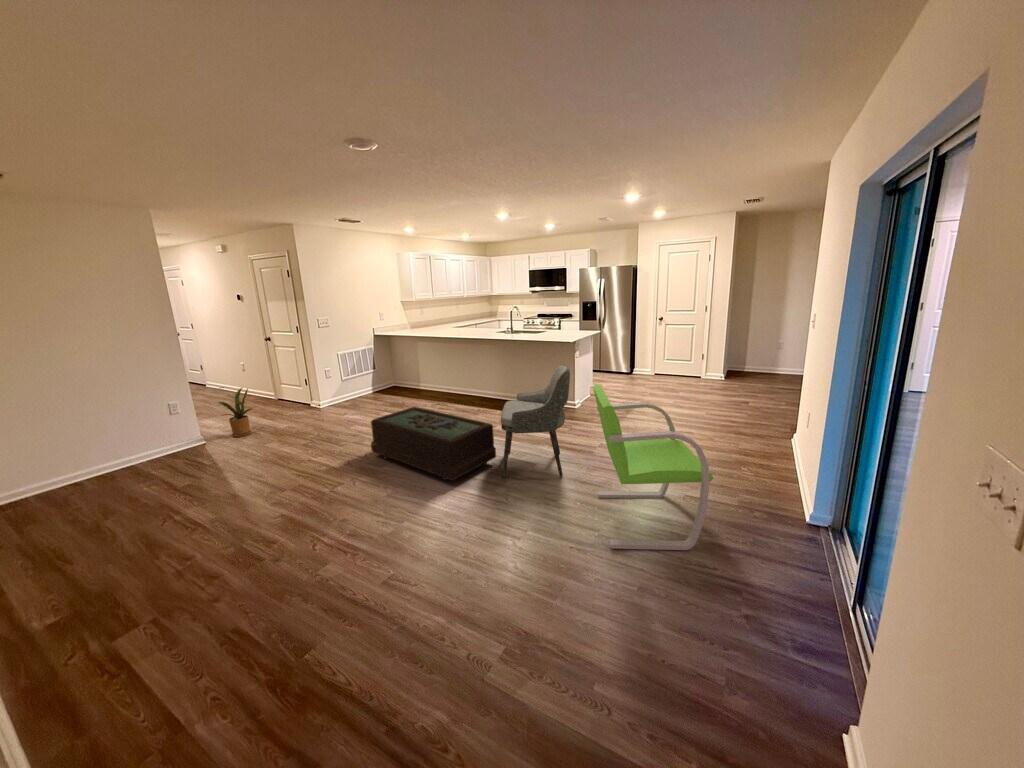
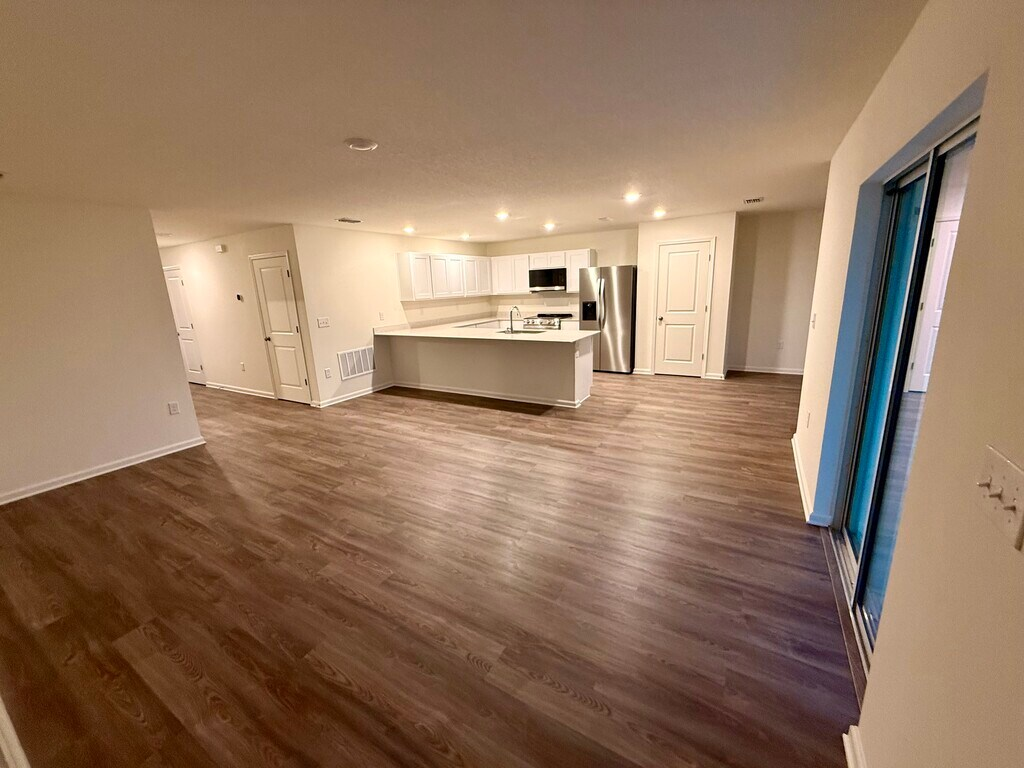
- armchair (646, 458)
- coffee table (430, 440)
- dining chair (536, 417)
- house plant (235, 412)
